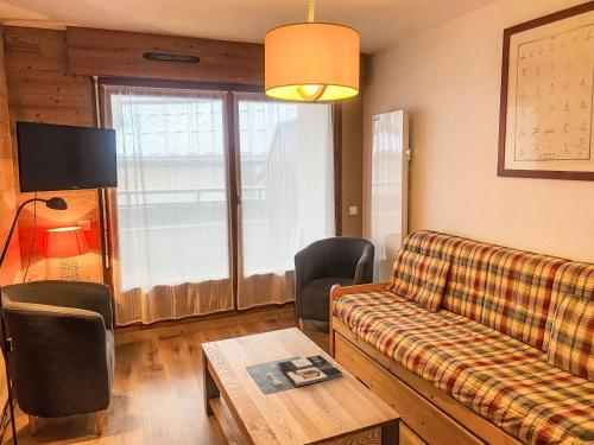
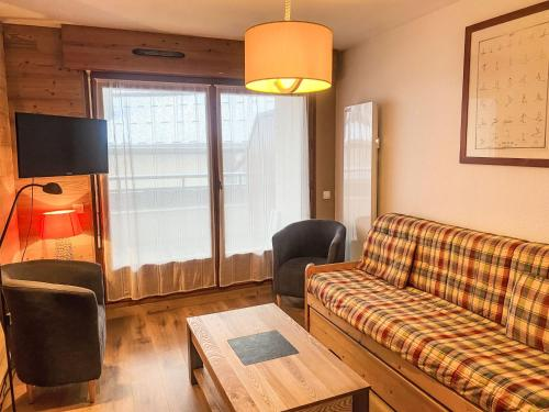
- magazine (301, 370)
